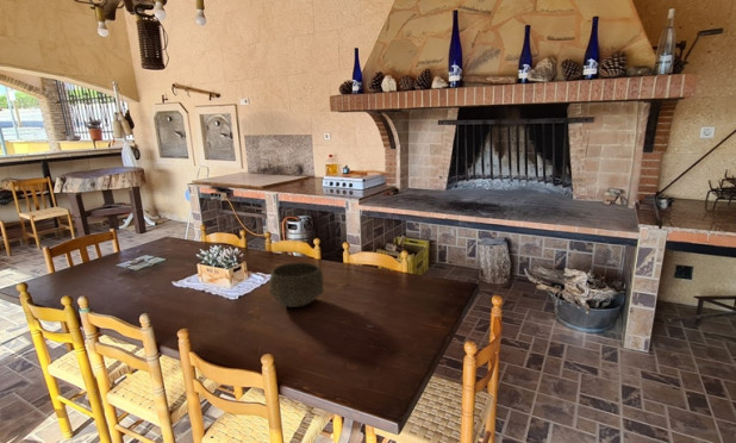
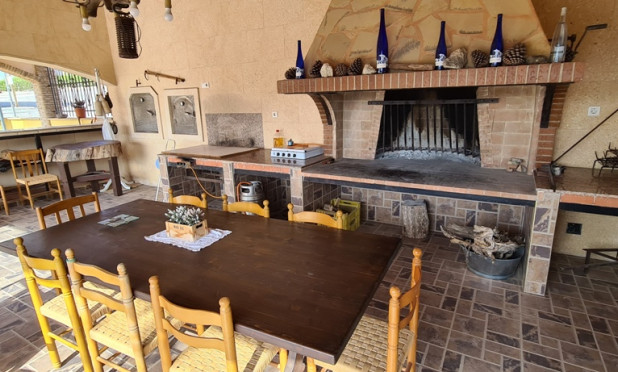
- bowl (297, 285)
